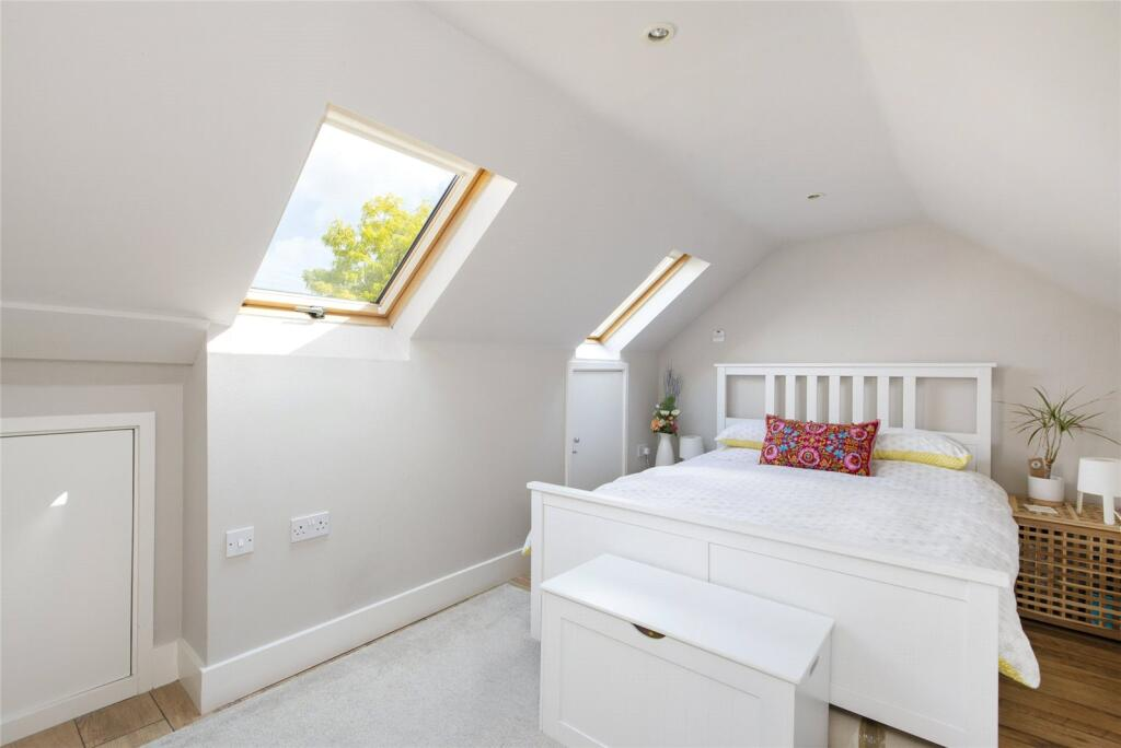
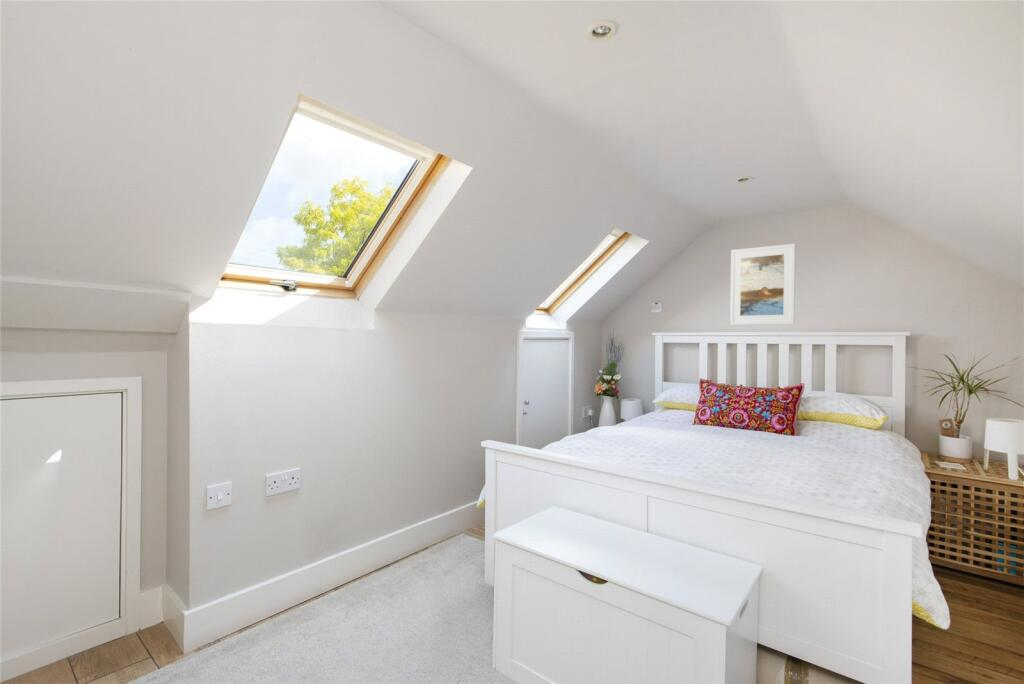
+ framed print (761, 285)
